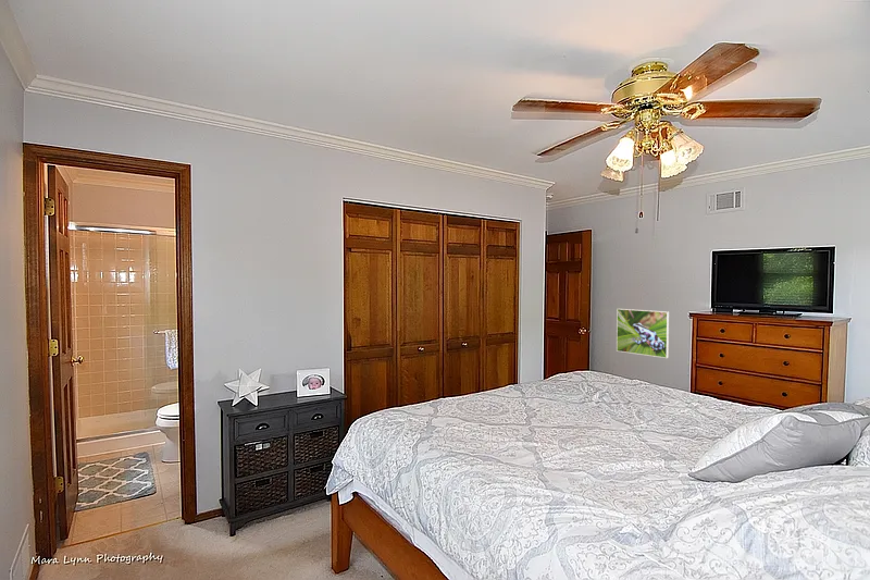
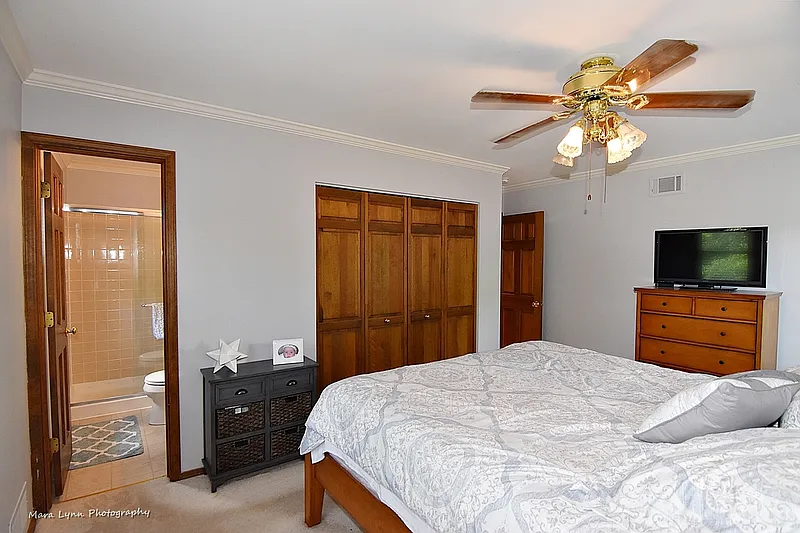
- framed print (642, 332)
